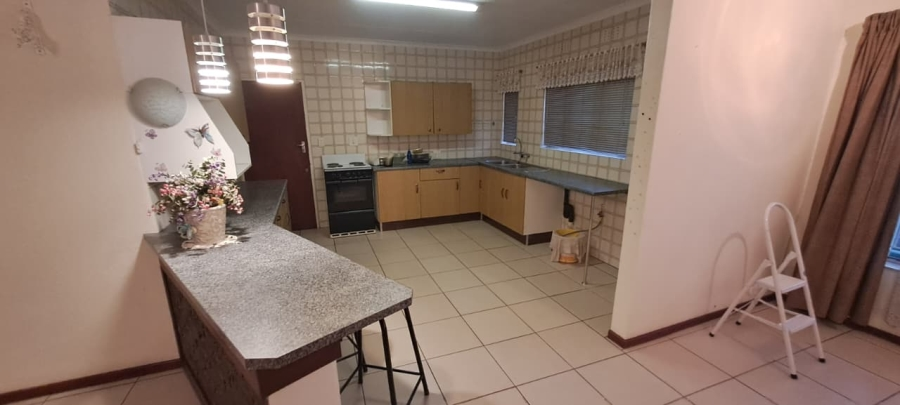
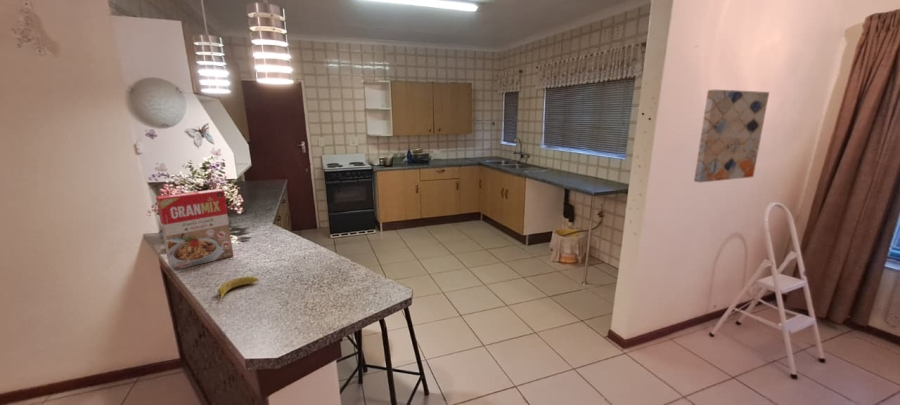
+ wall art (731, 136)
+ banana (236, 286)
+ cereal box (197, 227)
